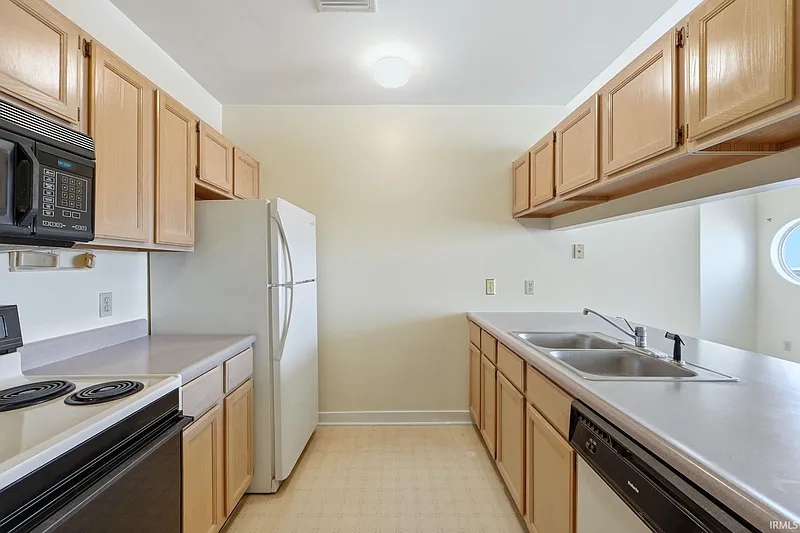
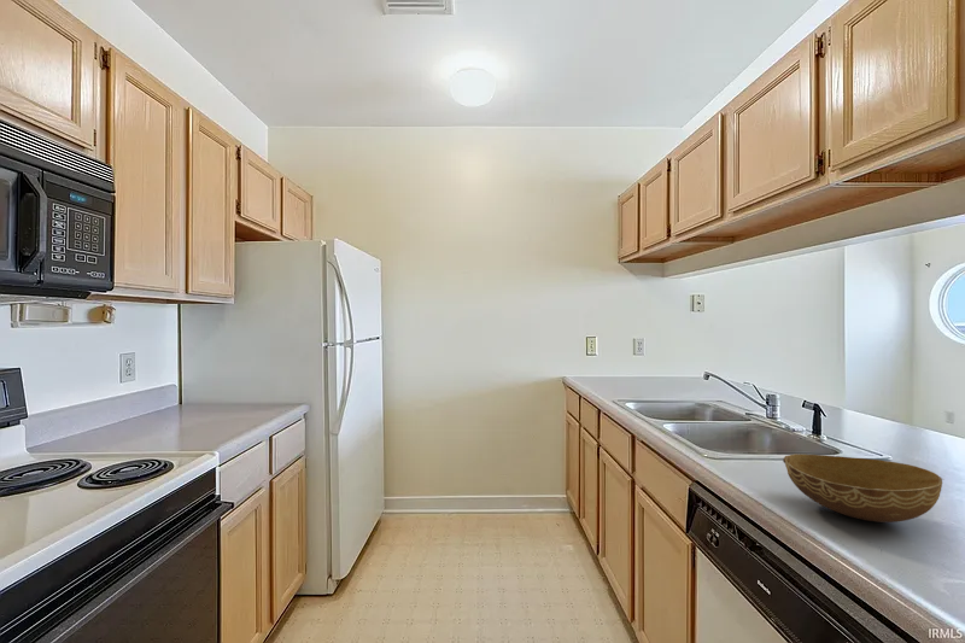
+ bowl (856, 490)
